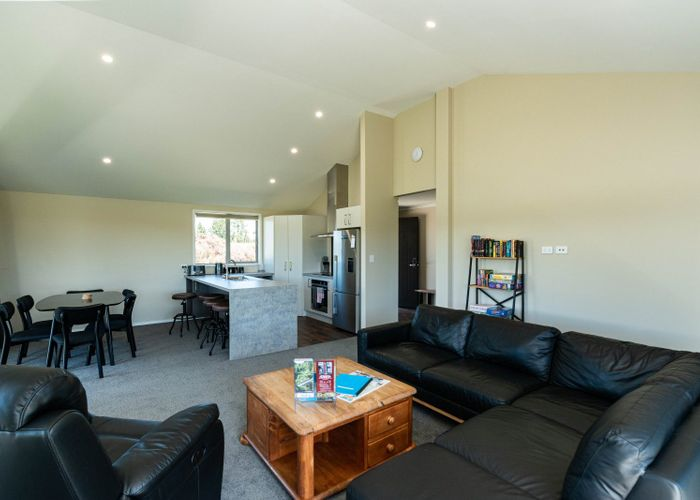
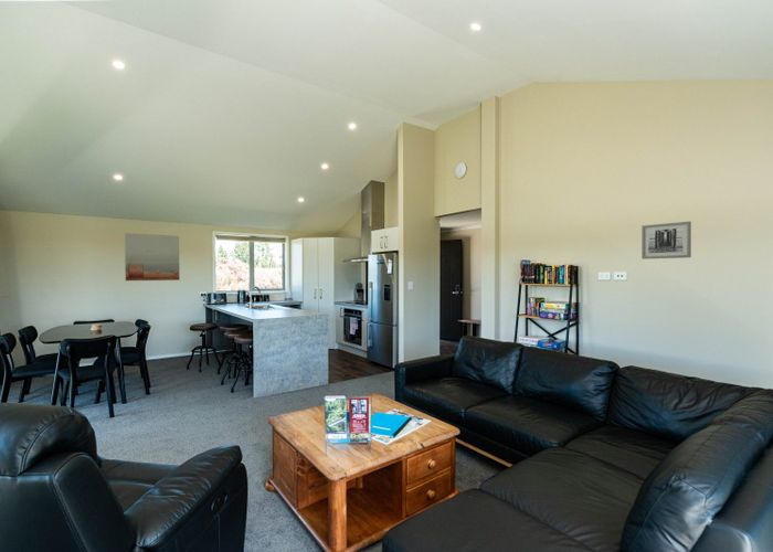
+ wall art (152, 257)
+ wall art (665, 241)
